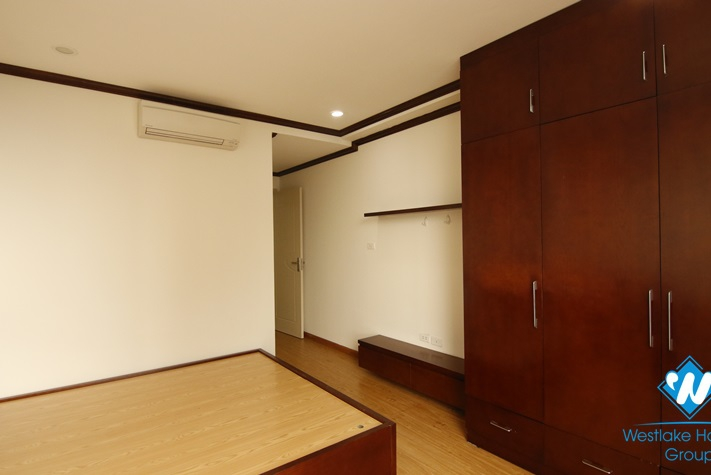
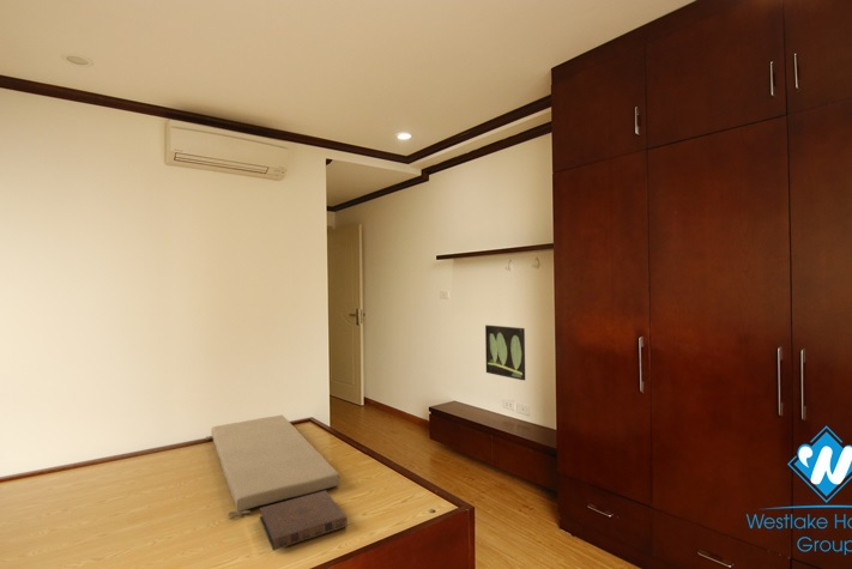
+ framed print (503, 351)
+ seat cushion (262, 453)
+ book (302, 517)
